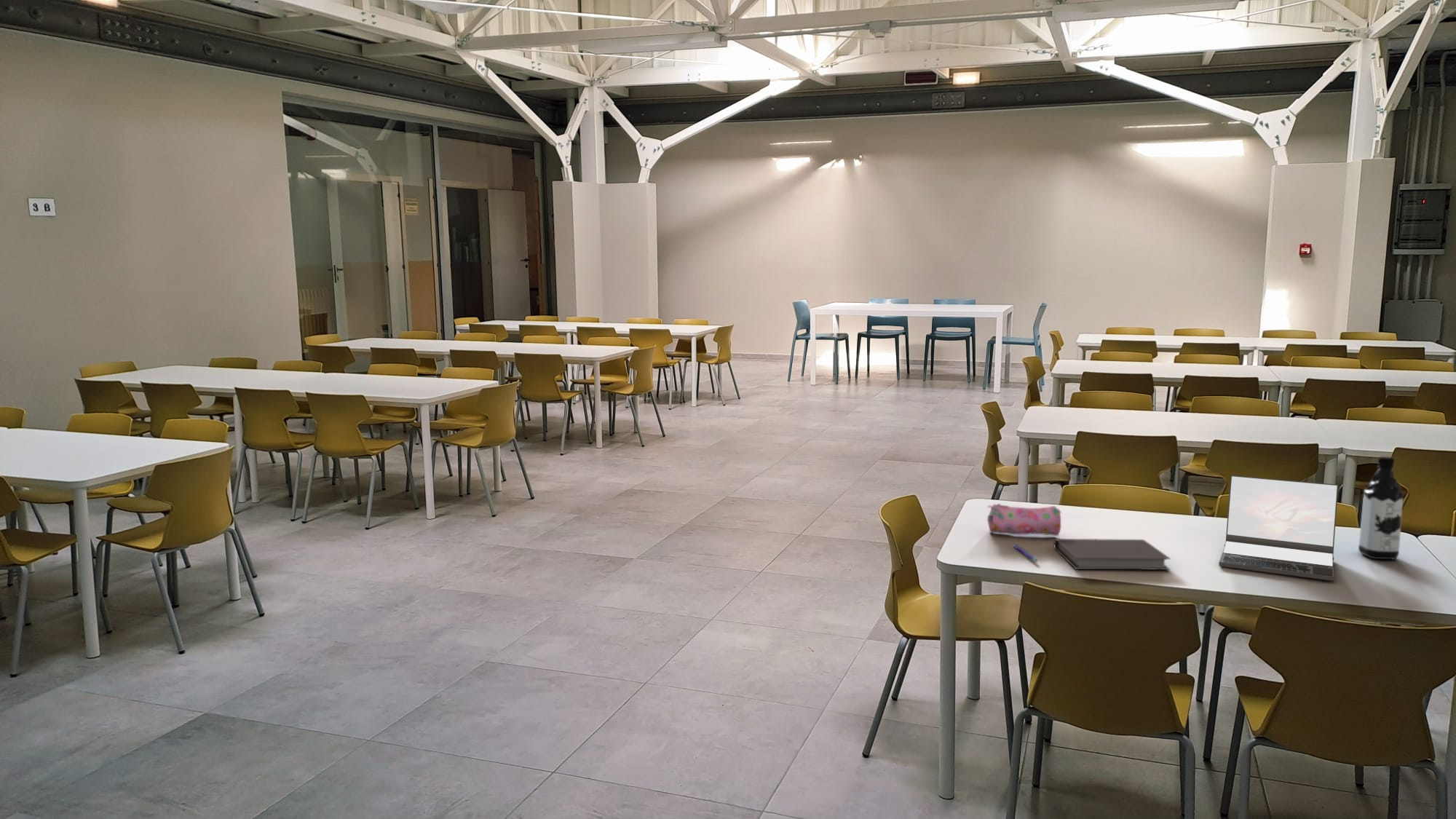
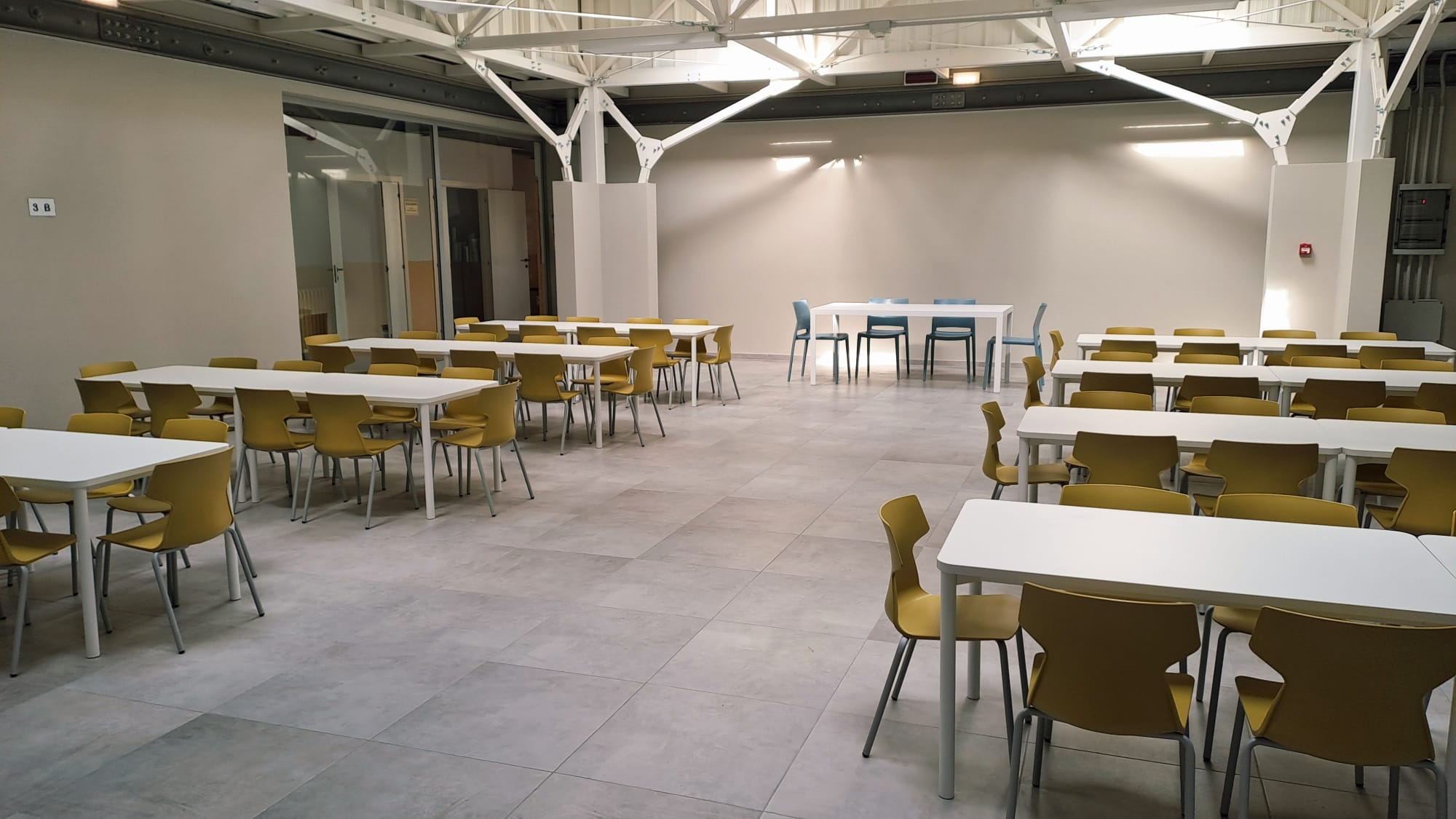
- water bottle (1382, 507)
- laptop (1279, 524)
- pencil case (1024, 520)
- pen (1025, 553)
- notebook (1109, 553)
